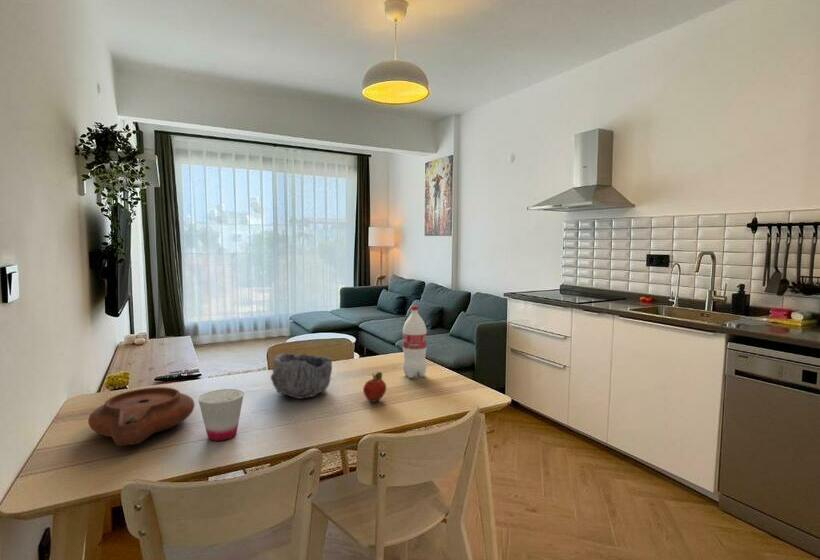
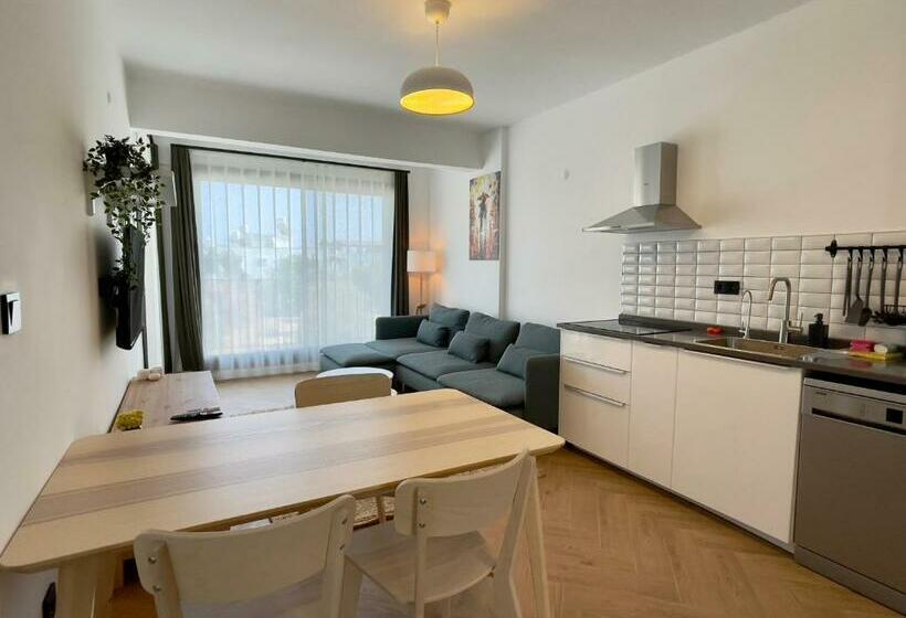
- cup (221, 415)
- plate (138, 413)
- bowl (302, 373)
- bottle (414, 341)
- fruit (375, 386)
